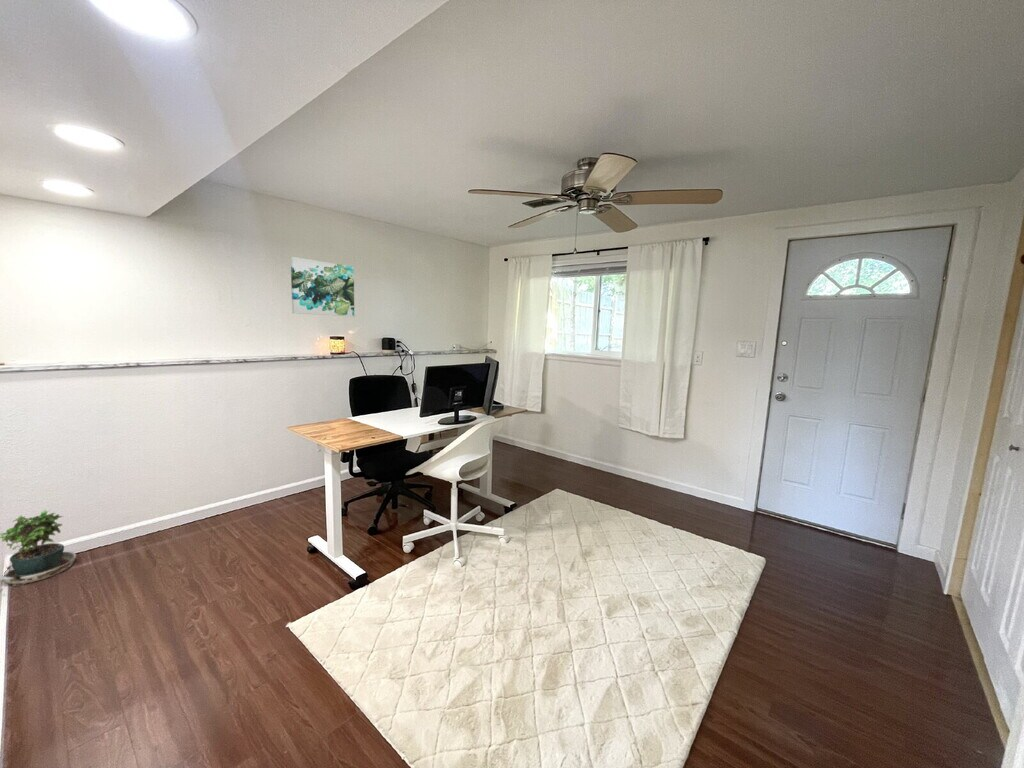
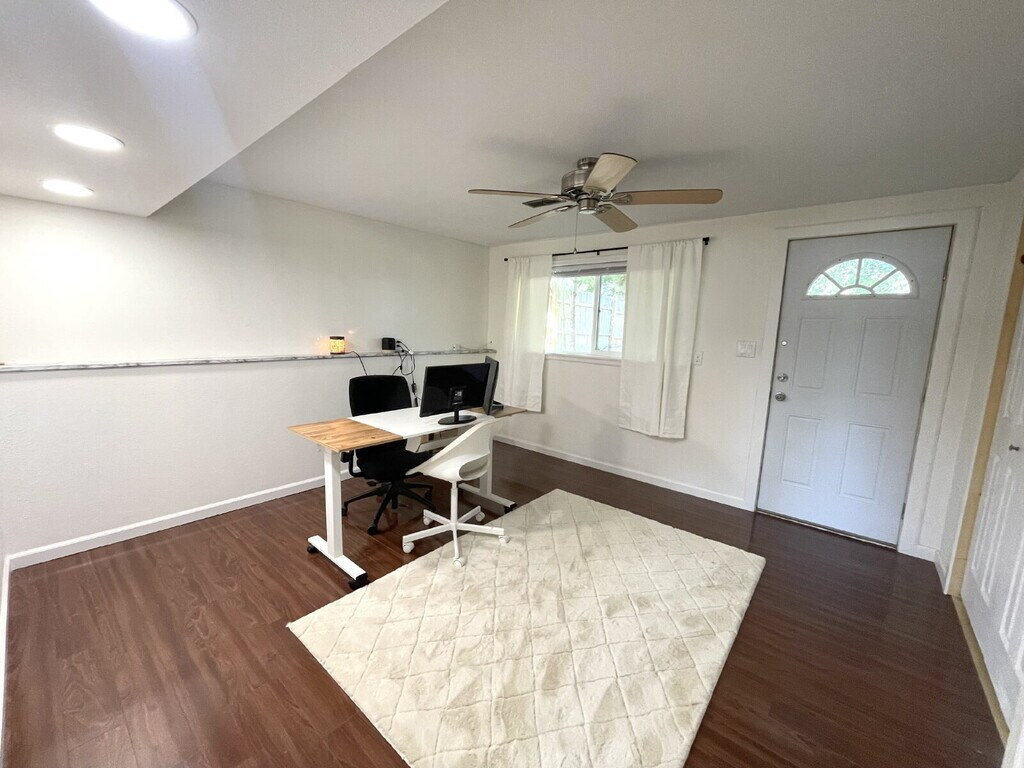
- wall art (324, 288)
- potted plant (33, 544)
